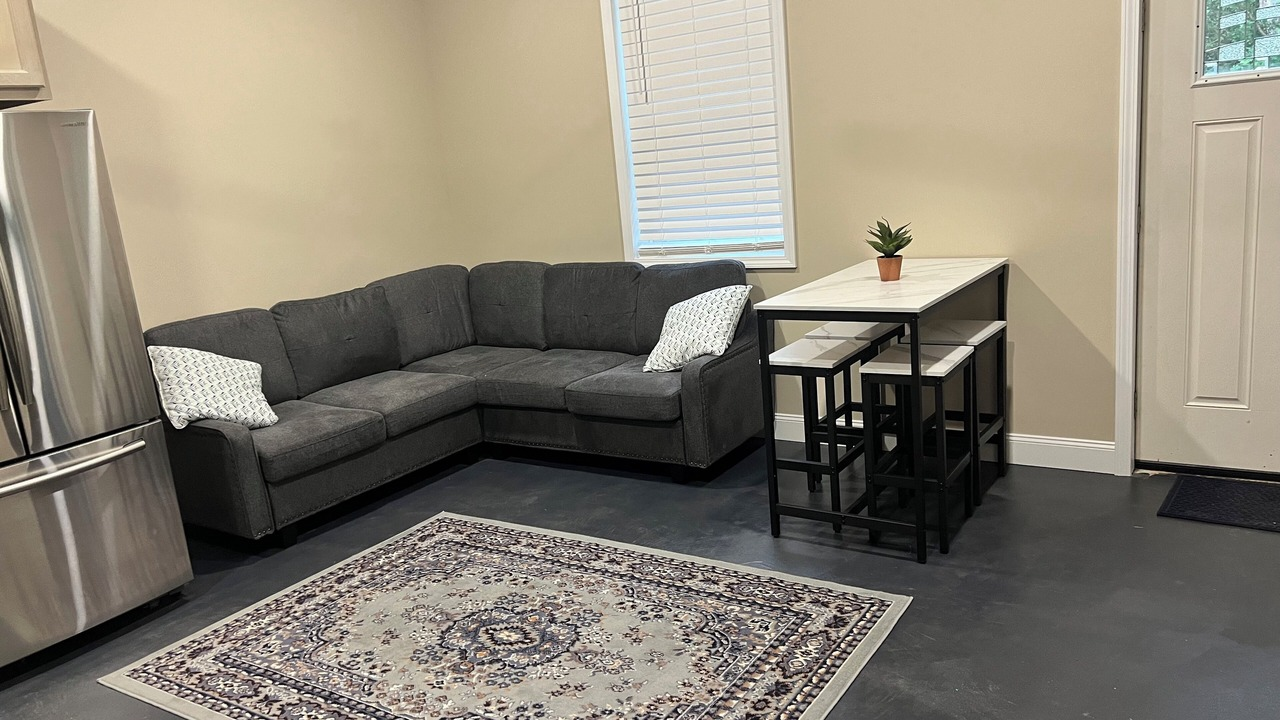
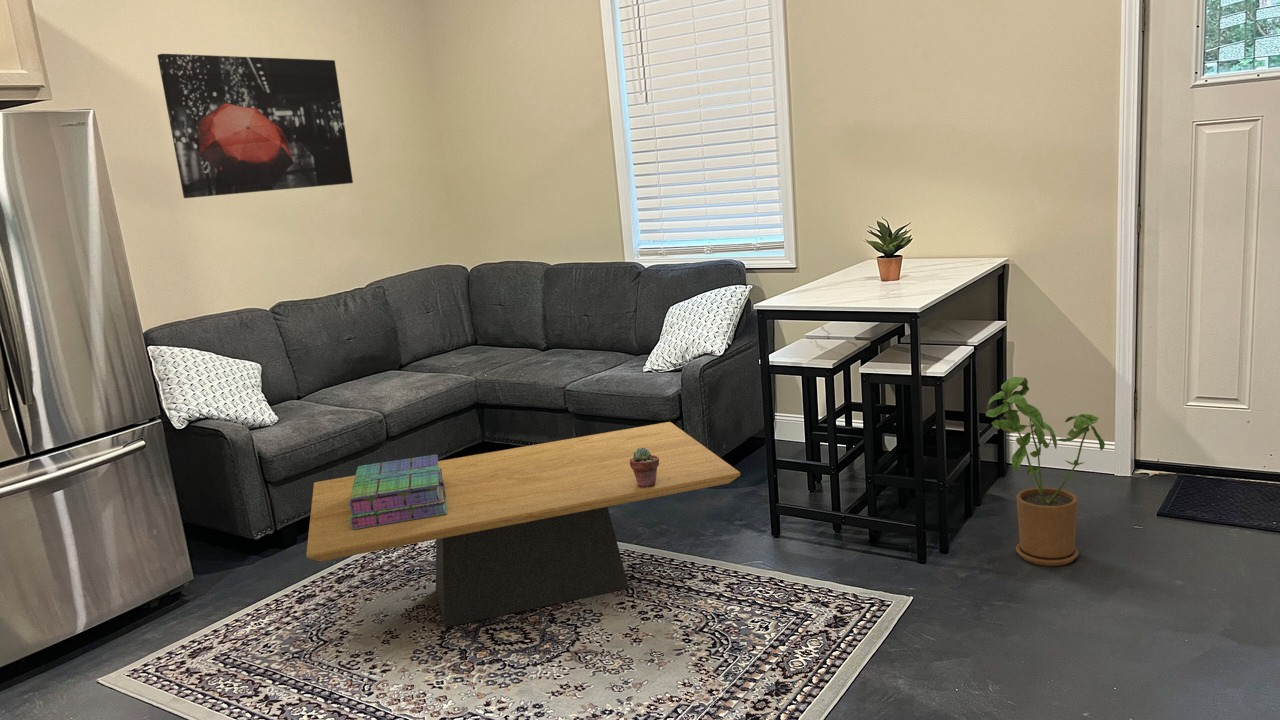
+ house plant (1038, 466)
+ stack of books (398, 488)
+ wall art (264, 124)
+ potted succulent (644, 465)
+ coffee table (523, 533)
